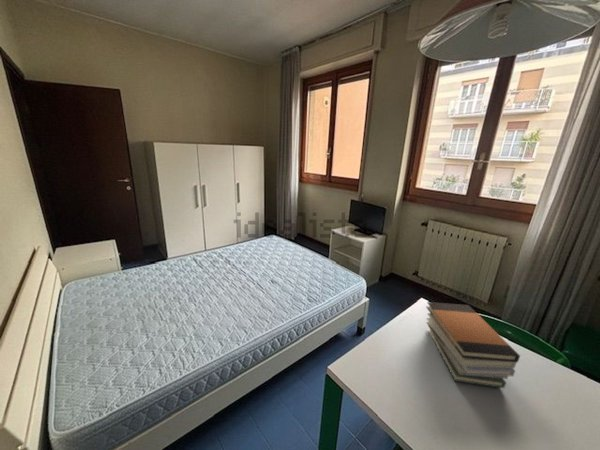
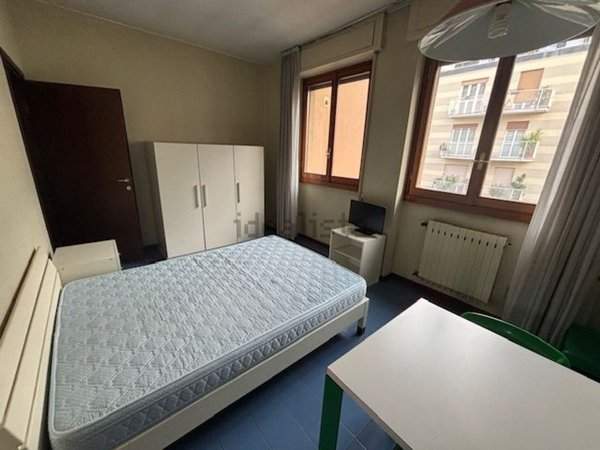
- book stack (464, 340)
